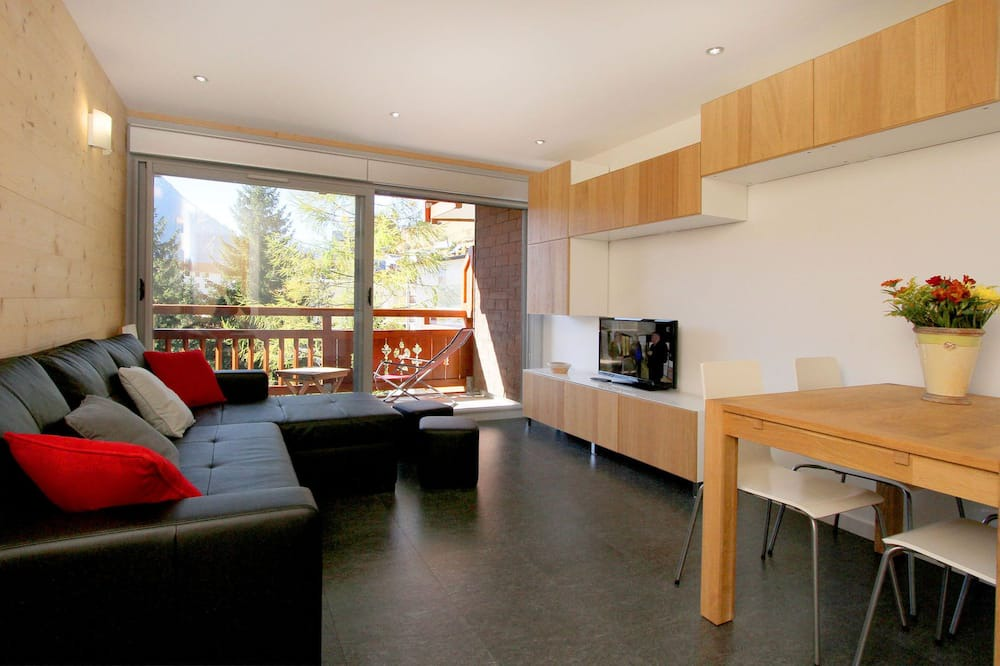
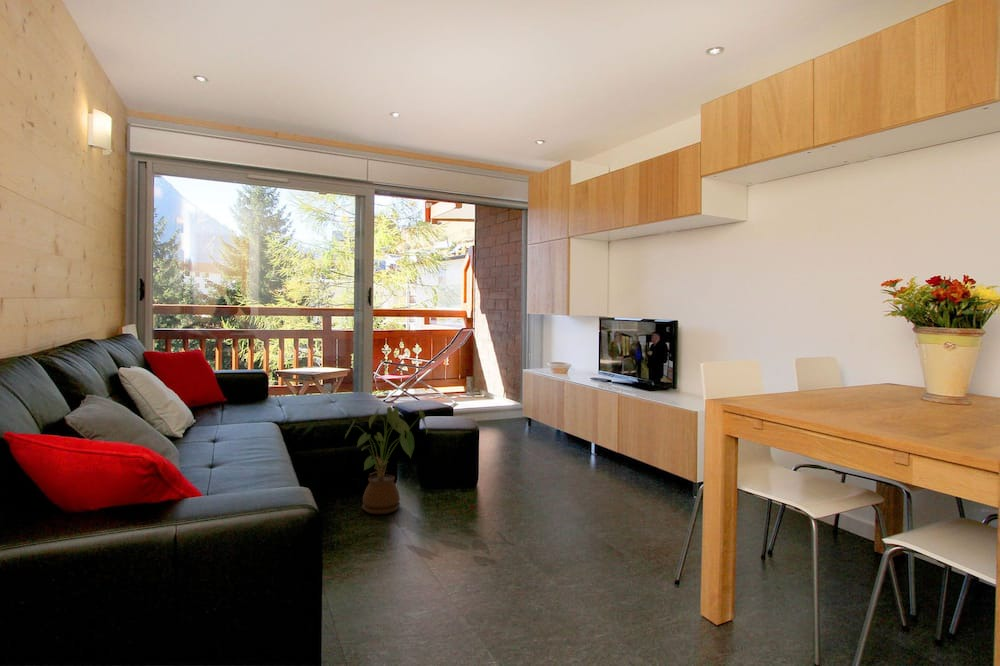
+ house plant (387, 459)
